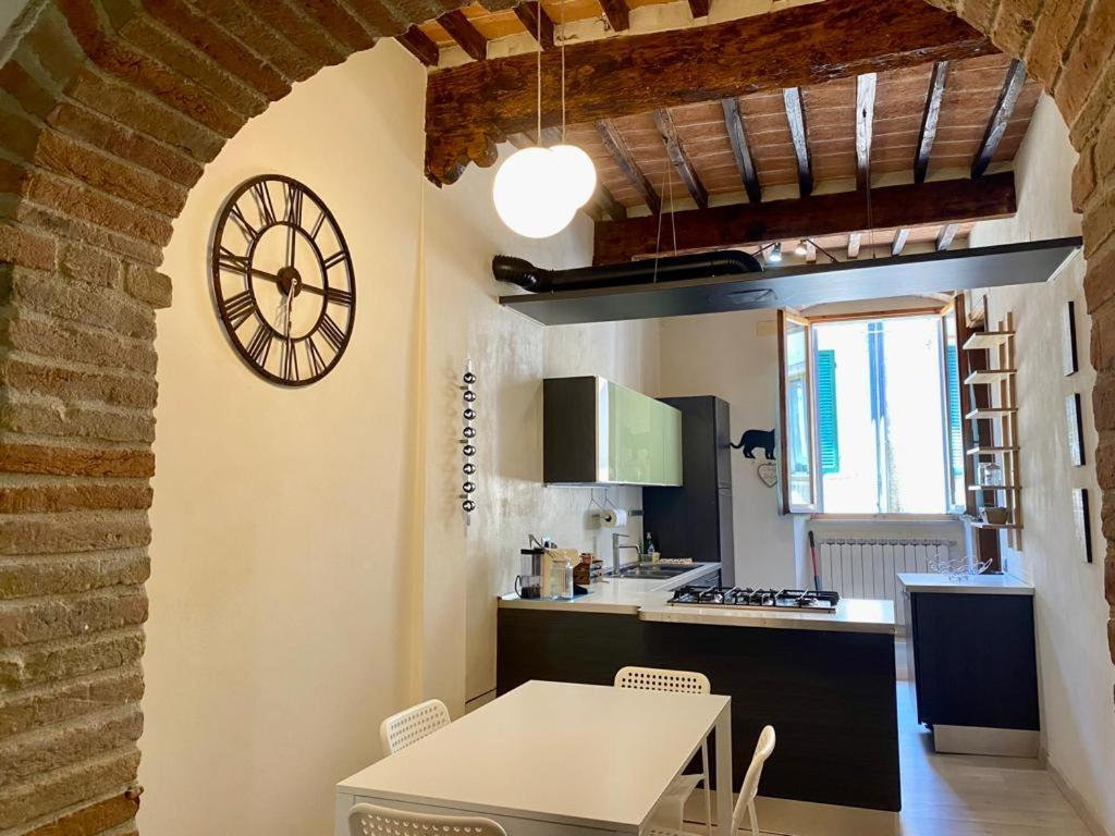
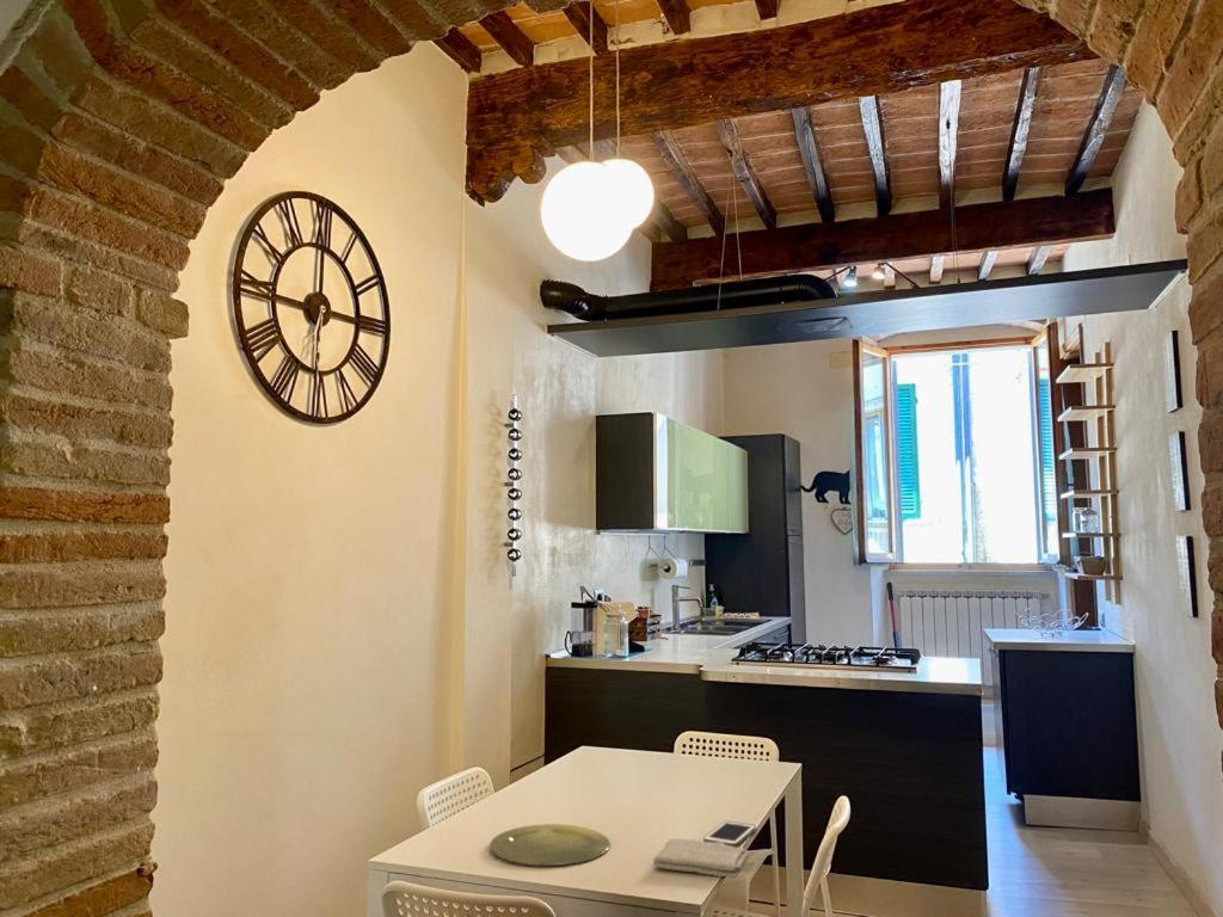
+ plate (549, 844)
+ cell phone (730, 833)
+ washcloth (701, 856)
